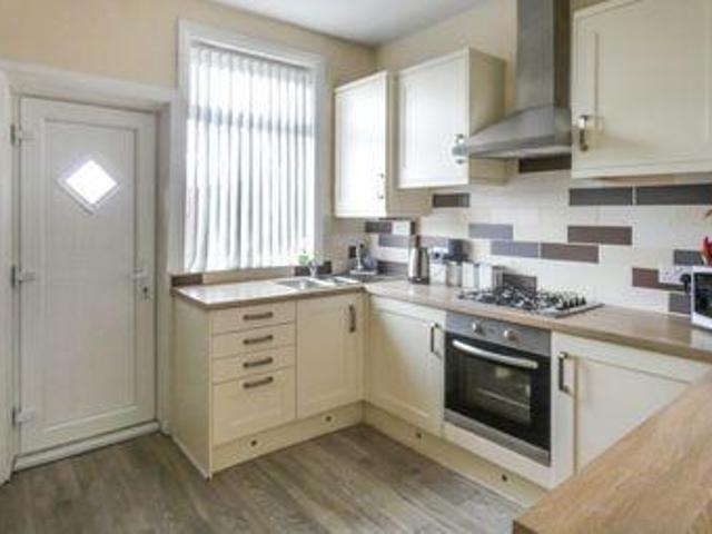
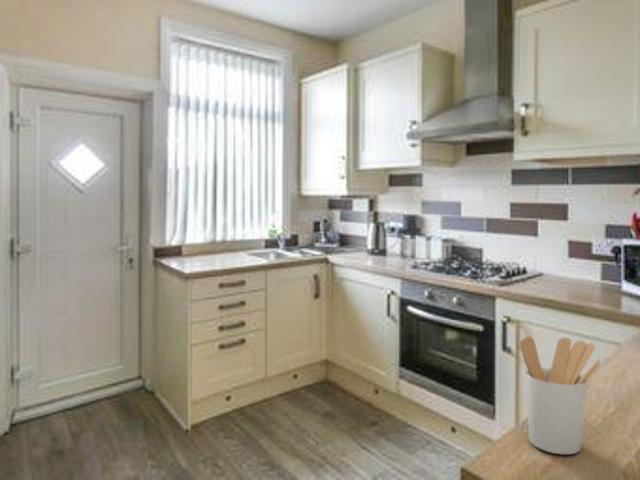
+ utensil holder (561, 389)
